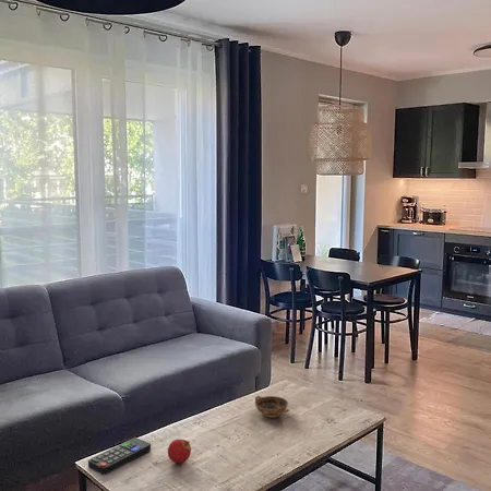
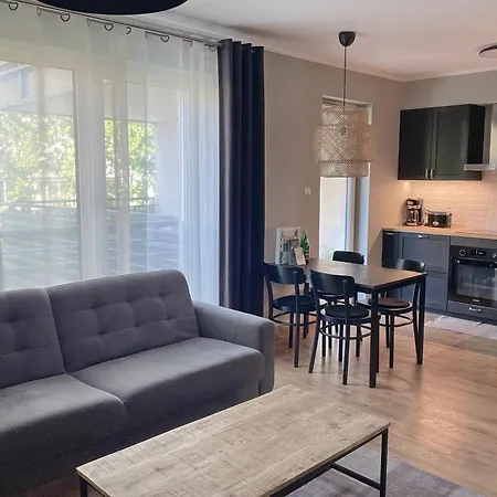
- bowl (271, 407)
- remote control (120, 454)
- fruit (179, 451)
